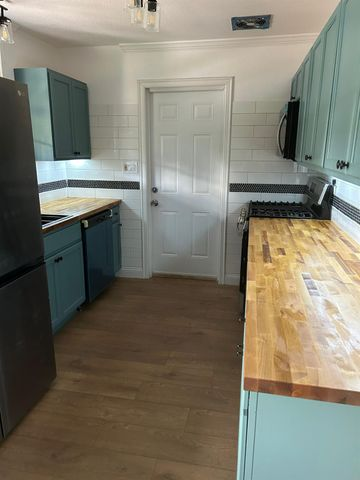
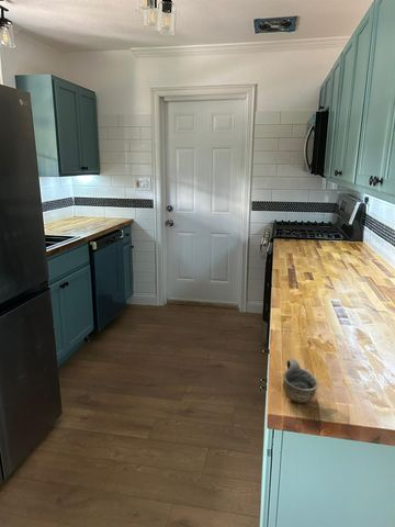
+ cup (300, 382)
